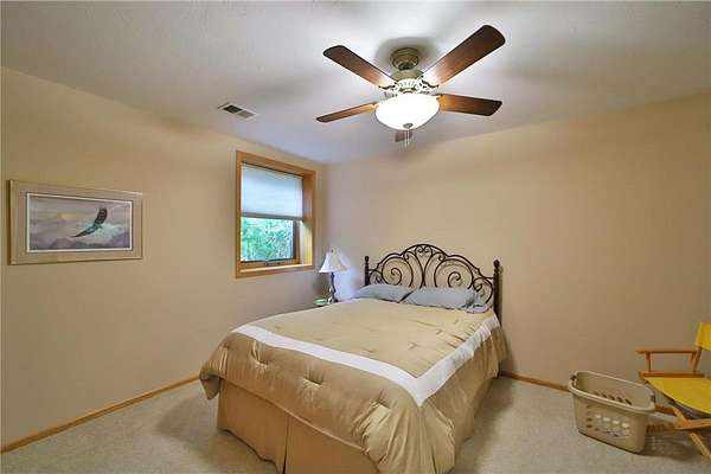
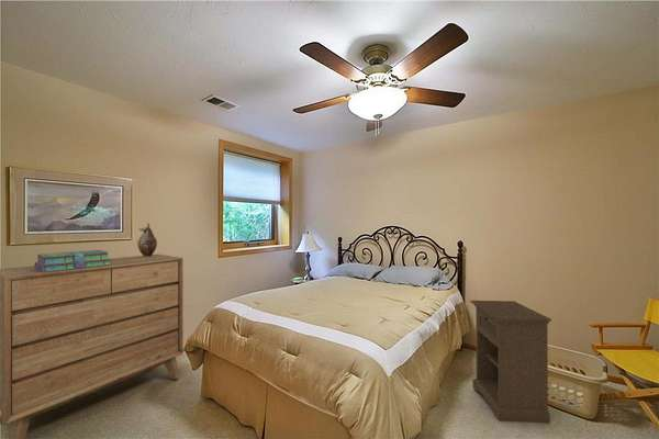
+ decorative vase (147, 239)
+ stack of books (74, 259)
+ dresser (101, 329)
+ nightstand (506, 356)
